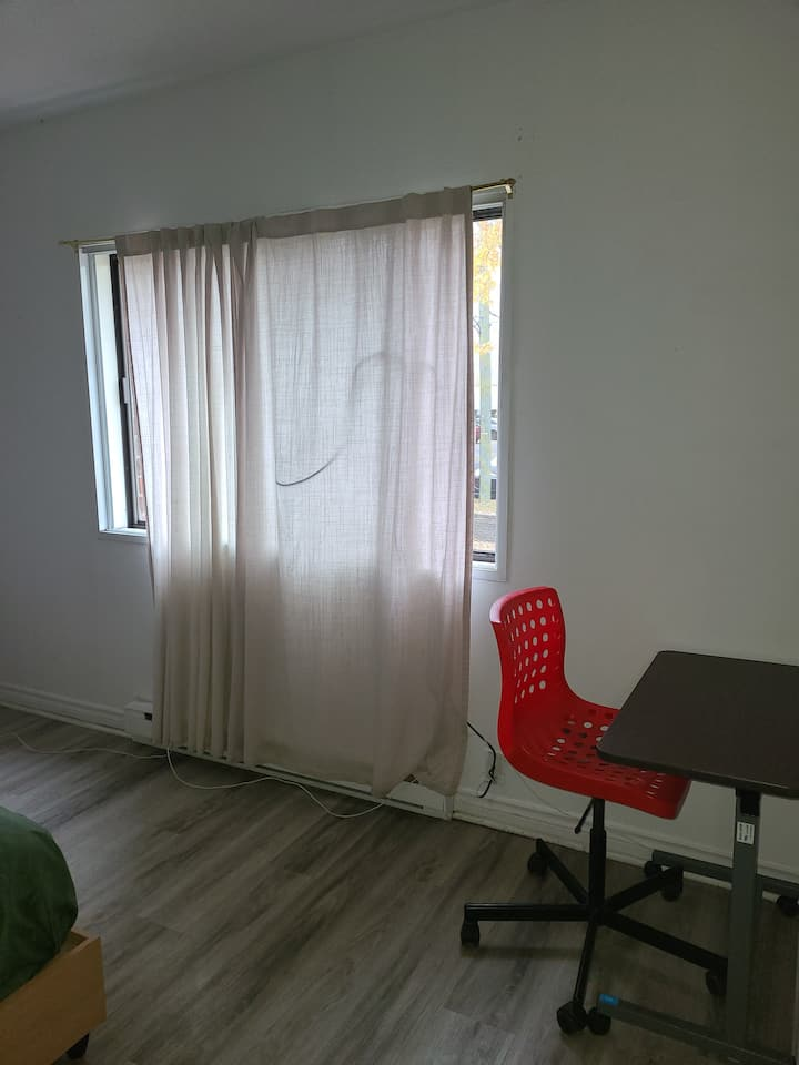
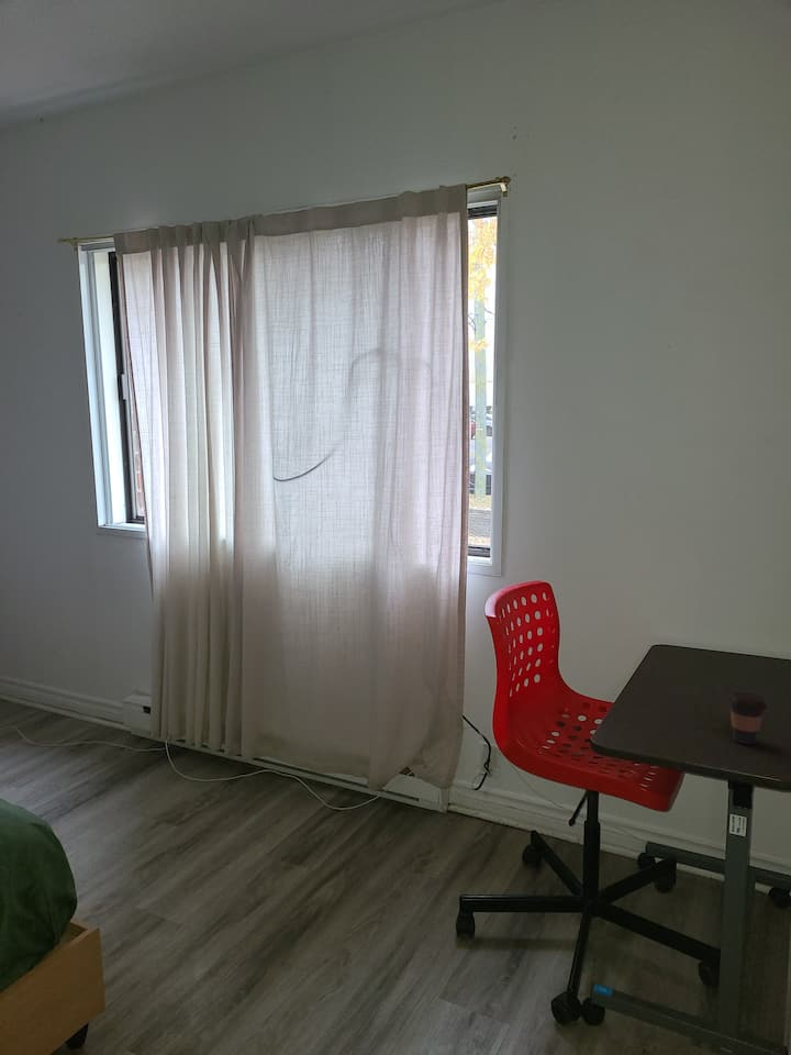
+ coffee cup (746, 719)
